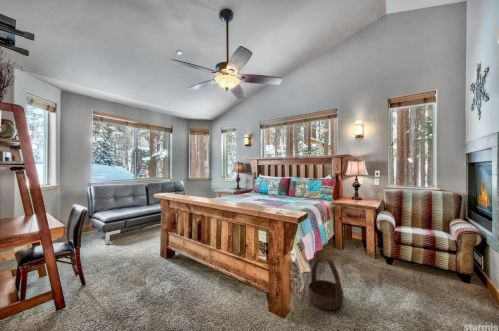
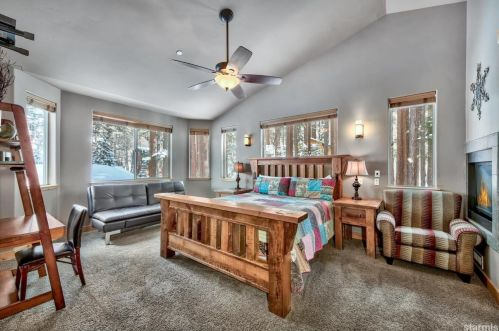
- basket (325, 280)
